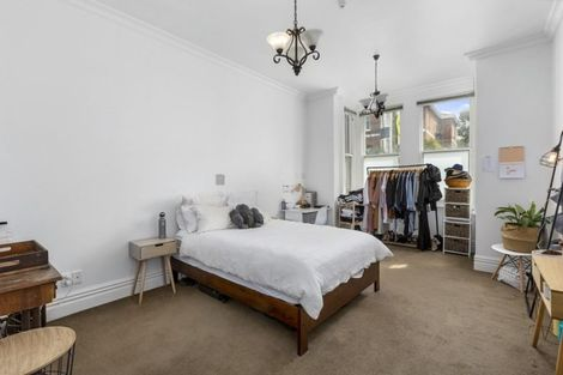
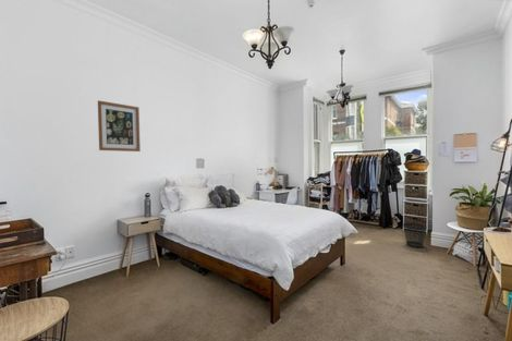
+ wall art (120, 127)
+ wastebasket (414, 235)
